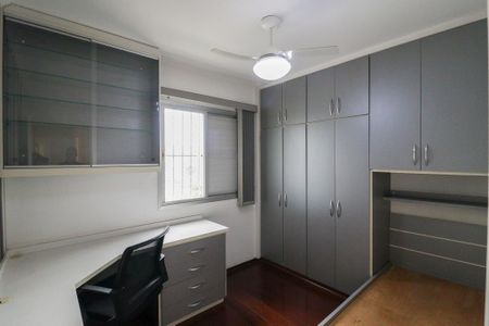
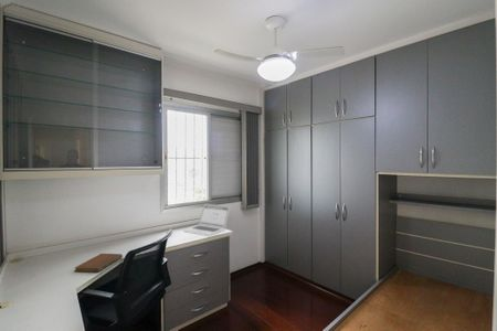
+ notebook (99, 261)
+ laptop (207, 218)
